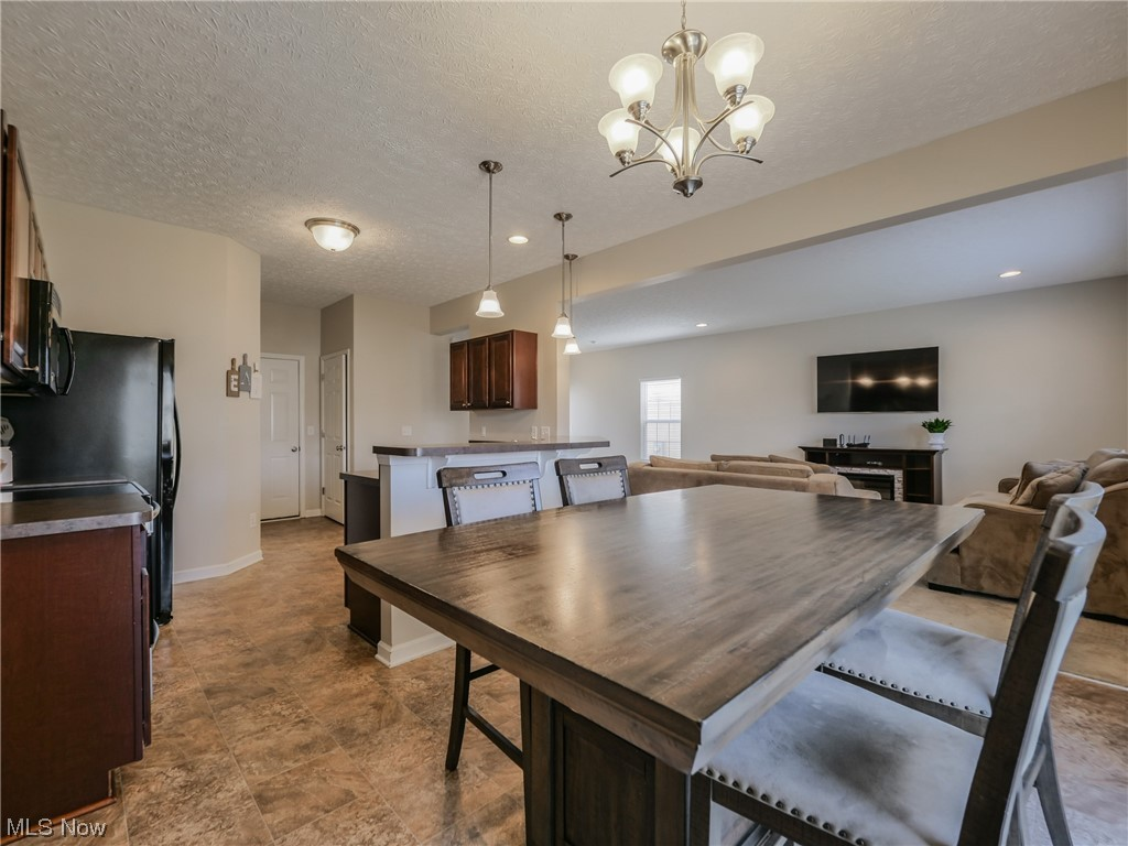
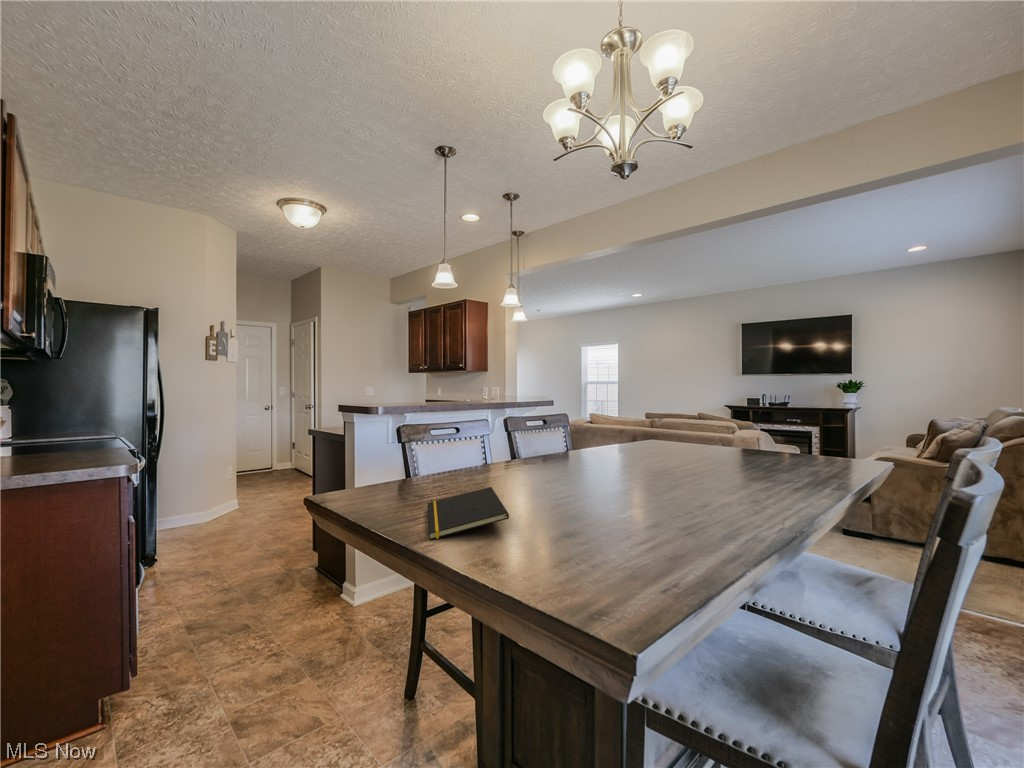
+ notepad (464, 510)
